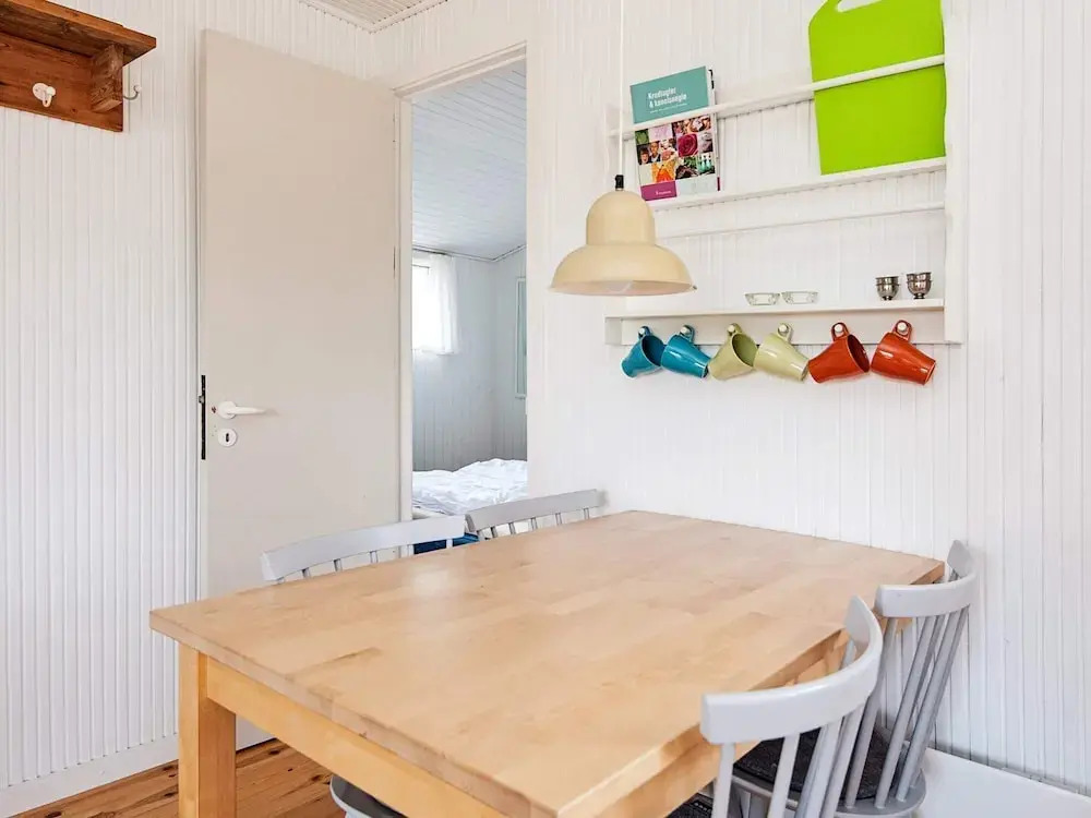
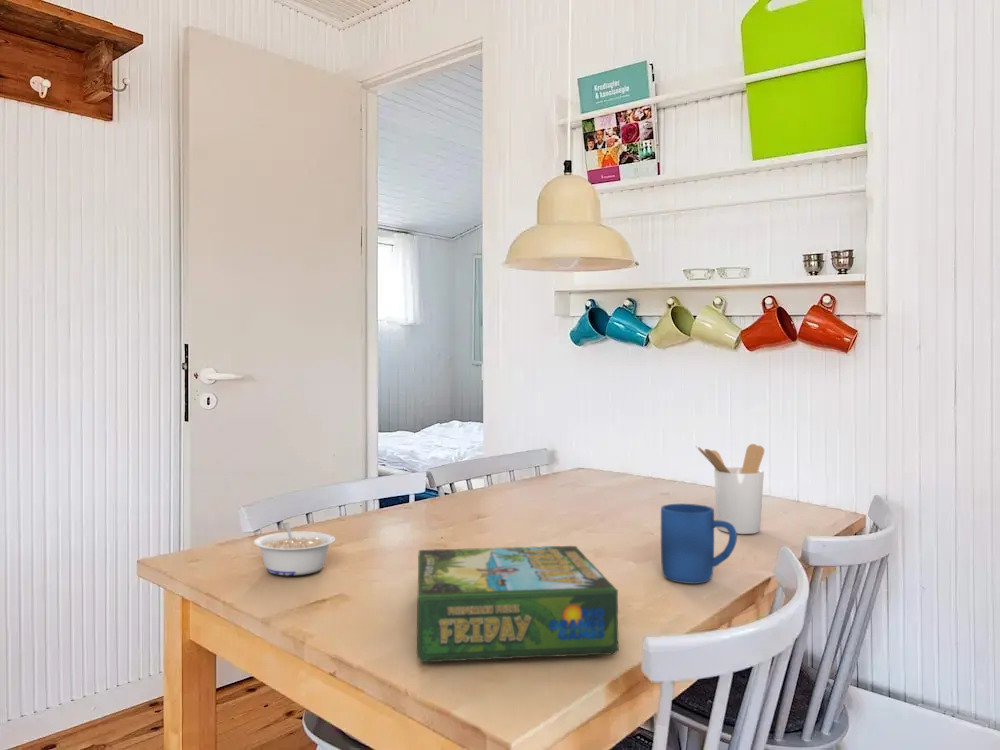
+ mug (698, 544)
+ utensil holder (728, 486)
+ board game (507, 595)
+ legume (292, 550)
